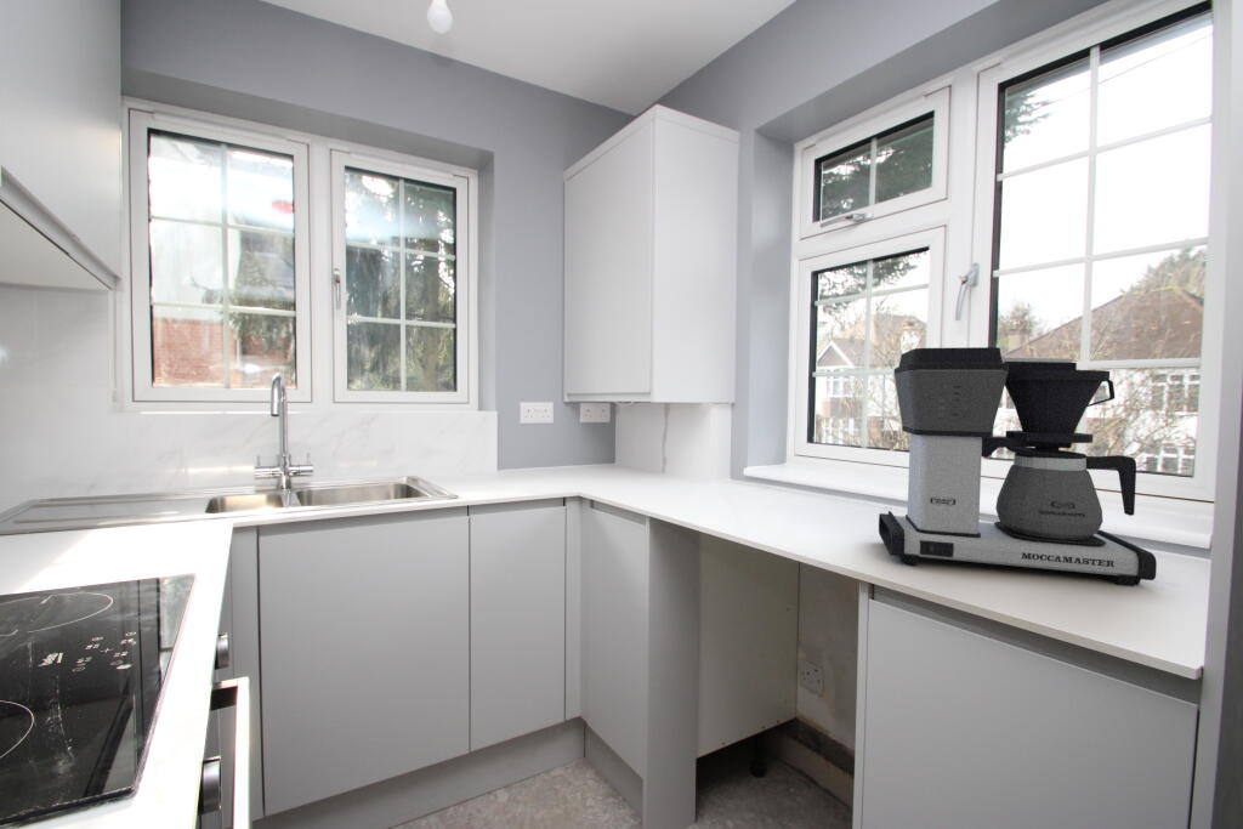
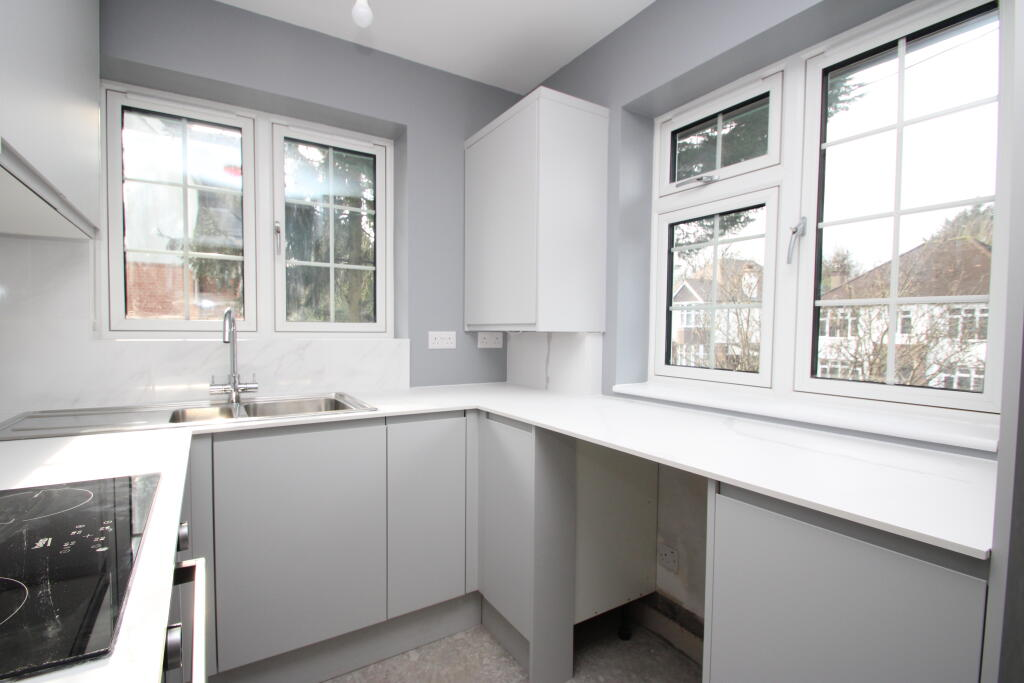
- coffee maker (1010, 450)
